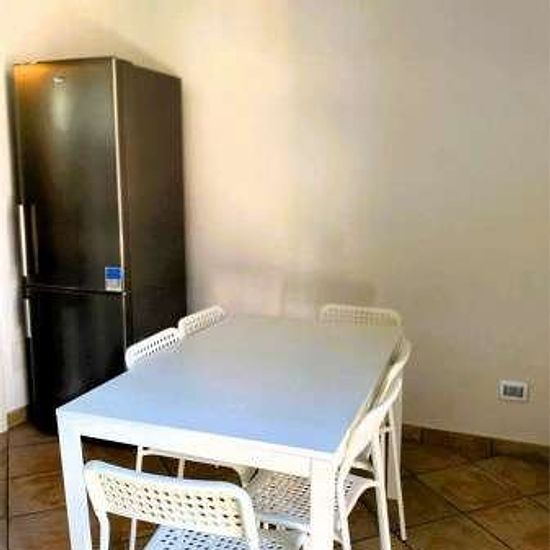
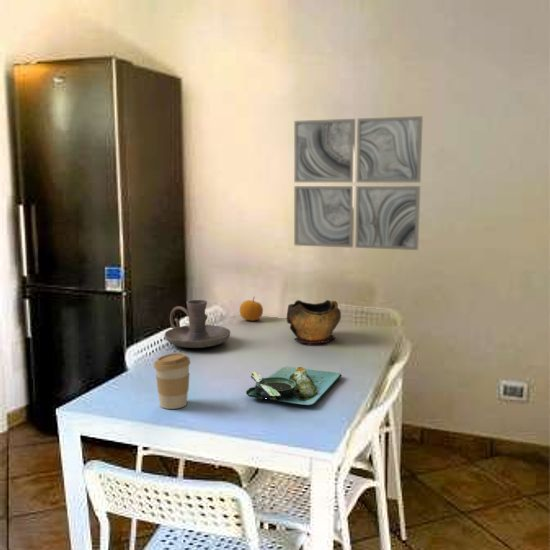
+ candle holder (192, 321)
+ platter (291, 382)
+ wall art (356, 186)
+ decorative bowl (313, 318)
+ fruit (251, 308)
+ coffee cup (172, 379)
